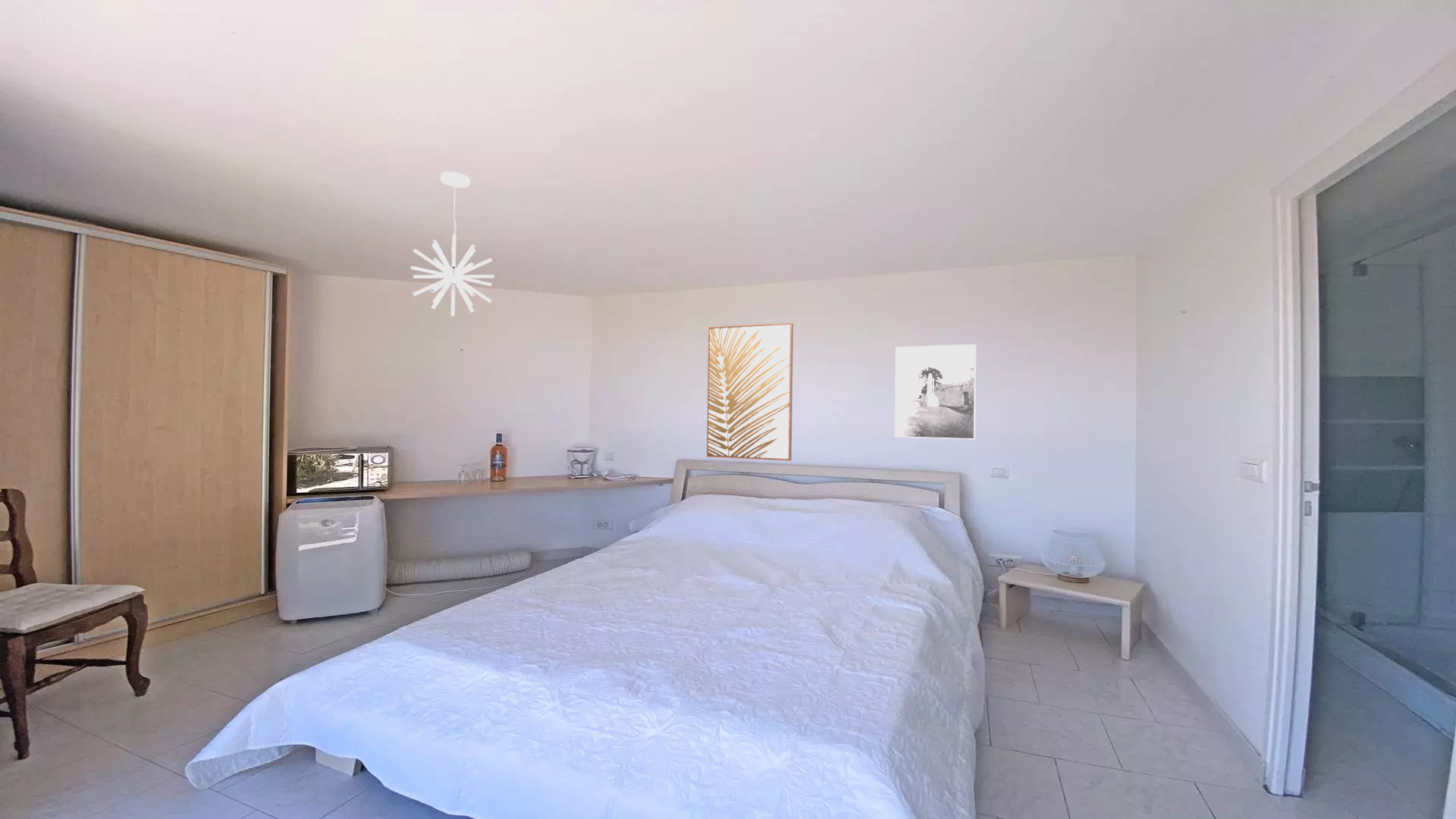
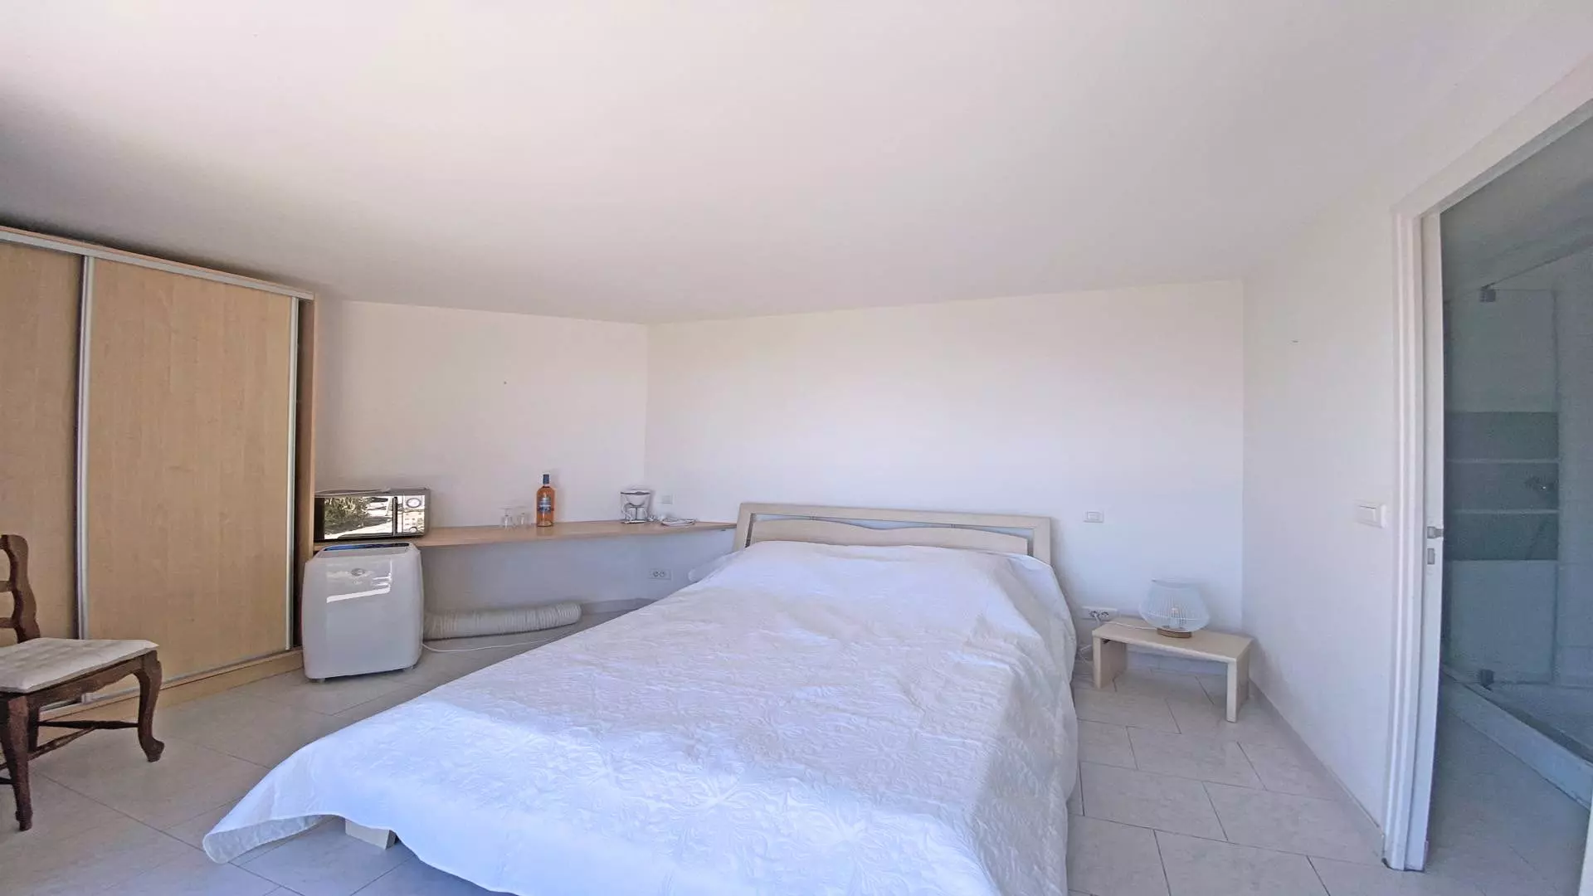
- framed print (934, 391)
- pendant light (453, 245)
- wall art (748, 391)
